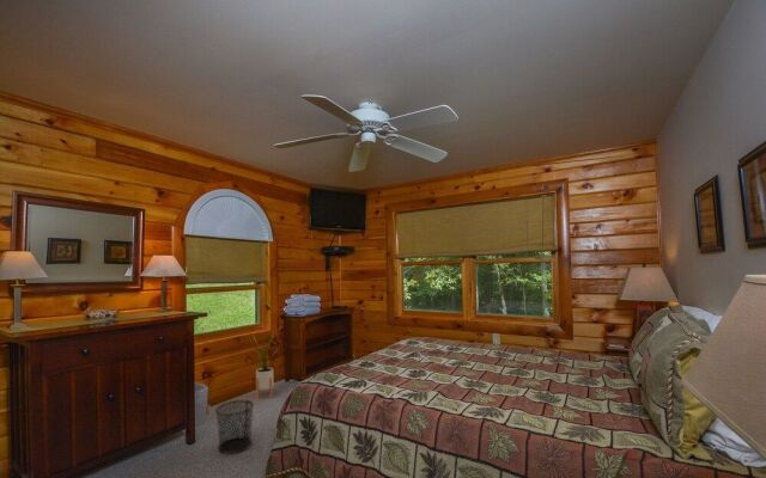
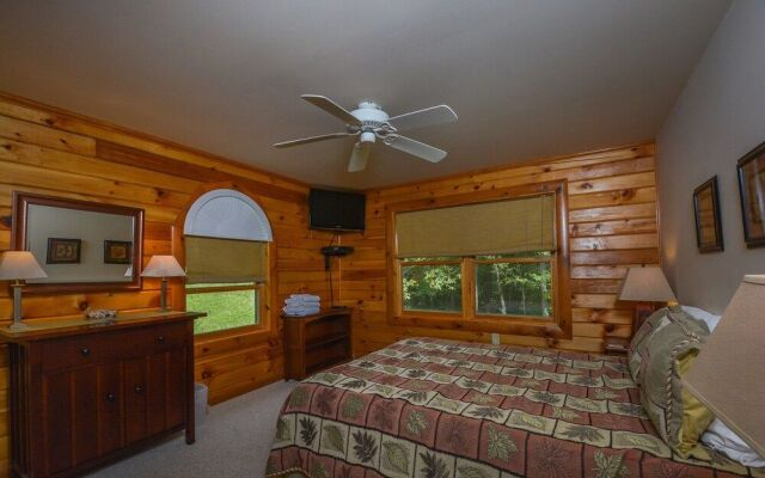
- waste bin (235, 425)
- house plant (265, 361)
